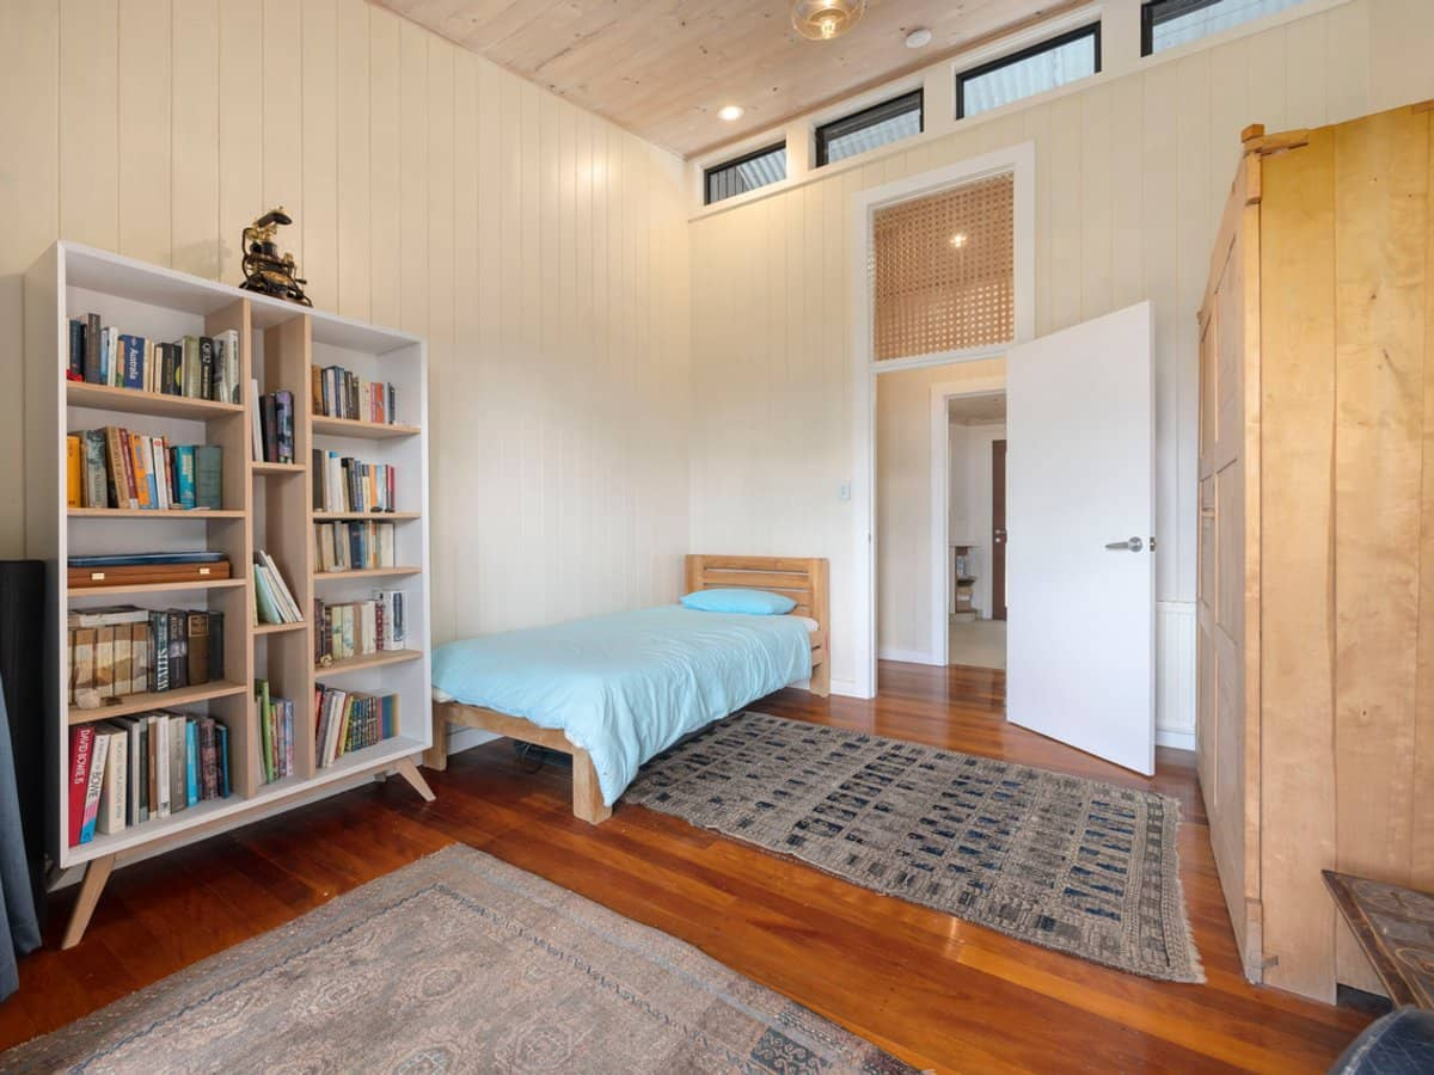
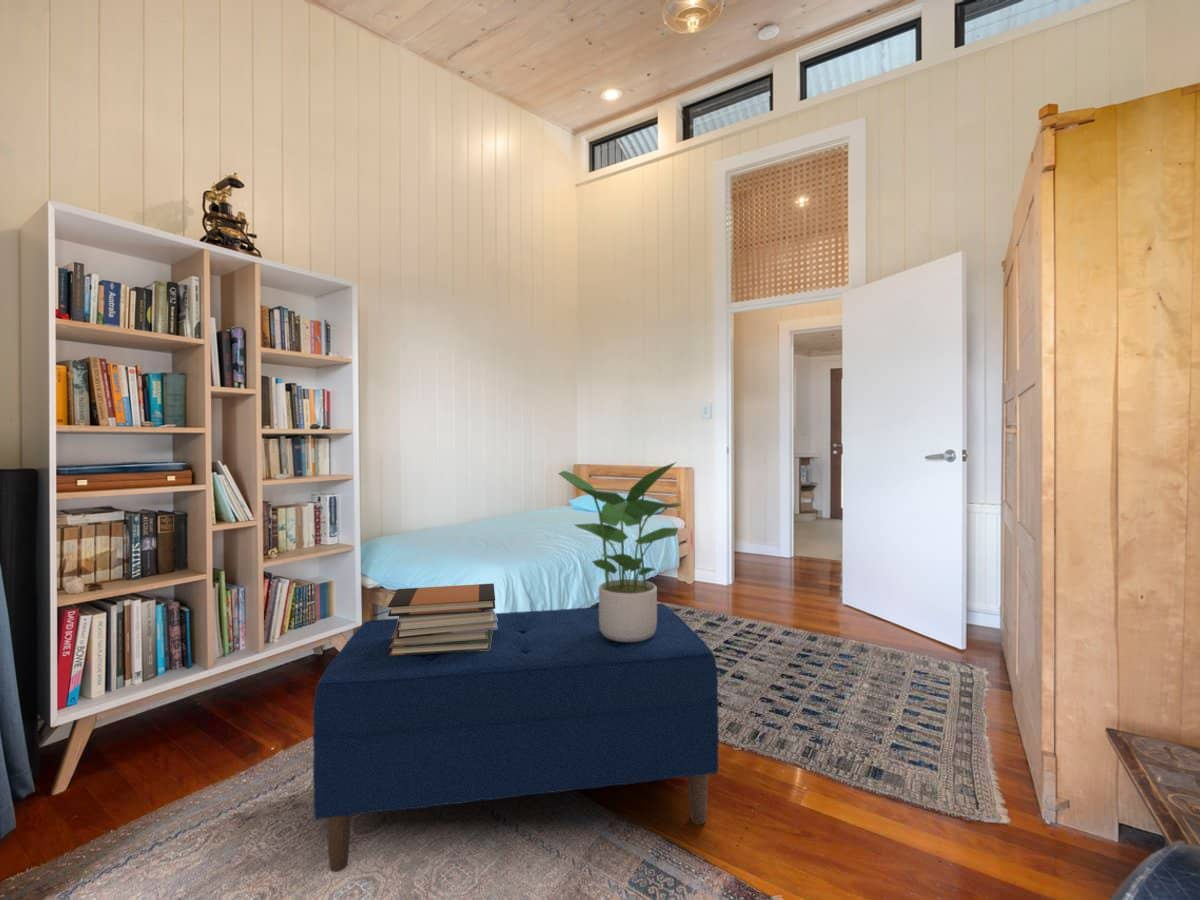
+ book stack (445, 617)
+ bench (524, 715)
+ potted plant (621, 546)
